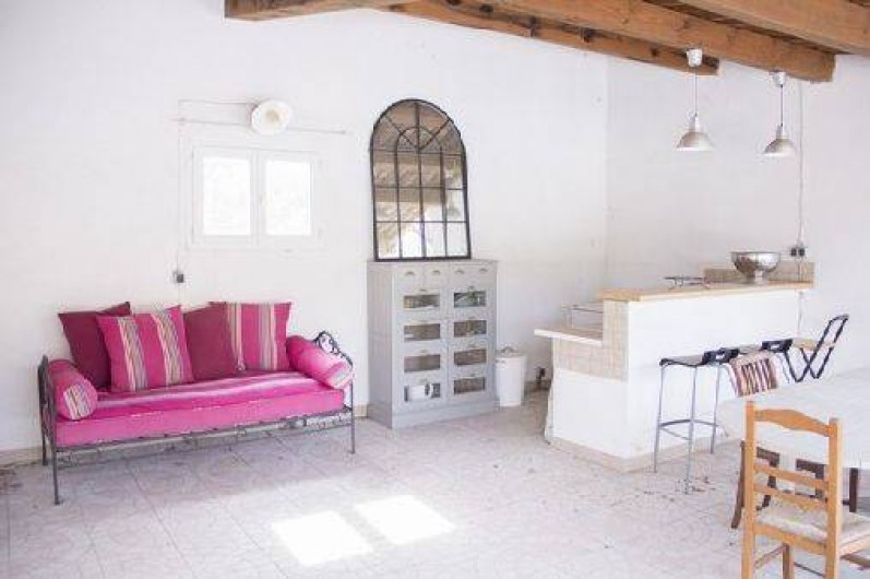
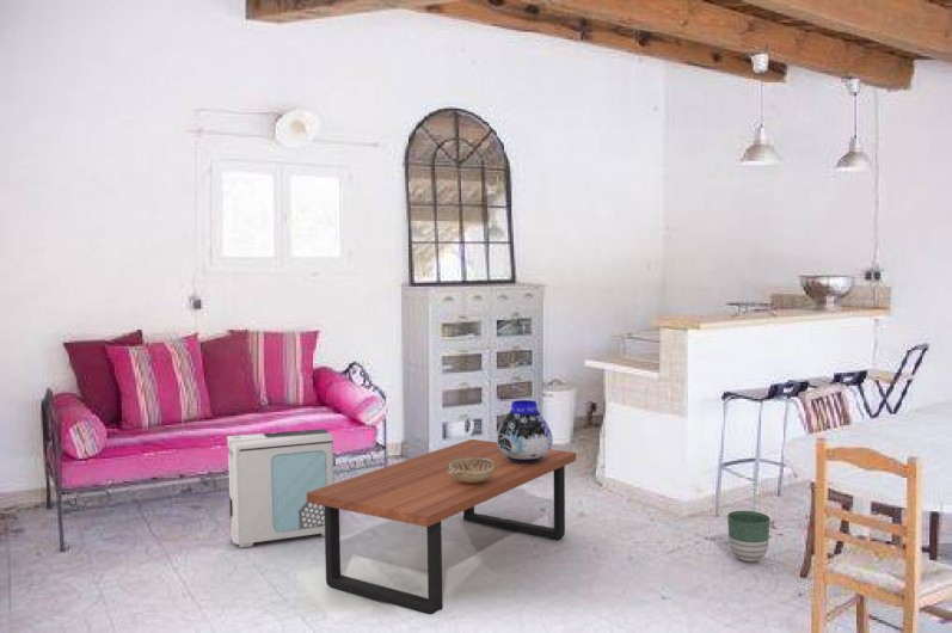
+ vase (524, 431)
+ coffee table (453, 515)
+ air purifier (283, 485)
+ decorative bowl (472, 472)
+ planter (748, 537)
